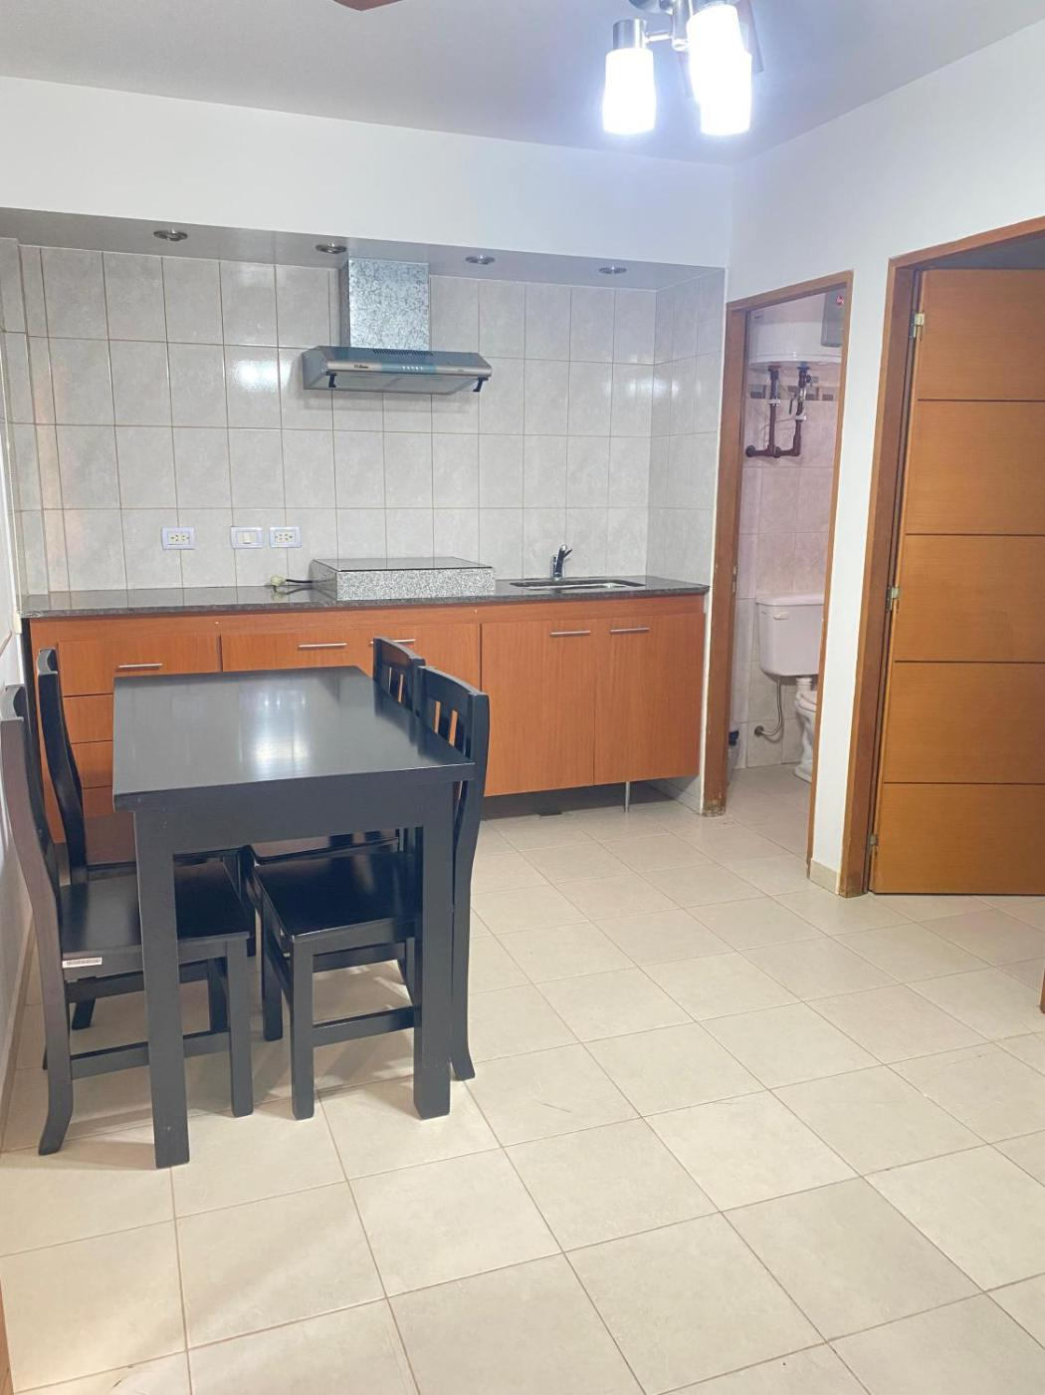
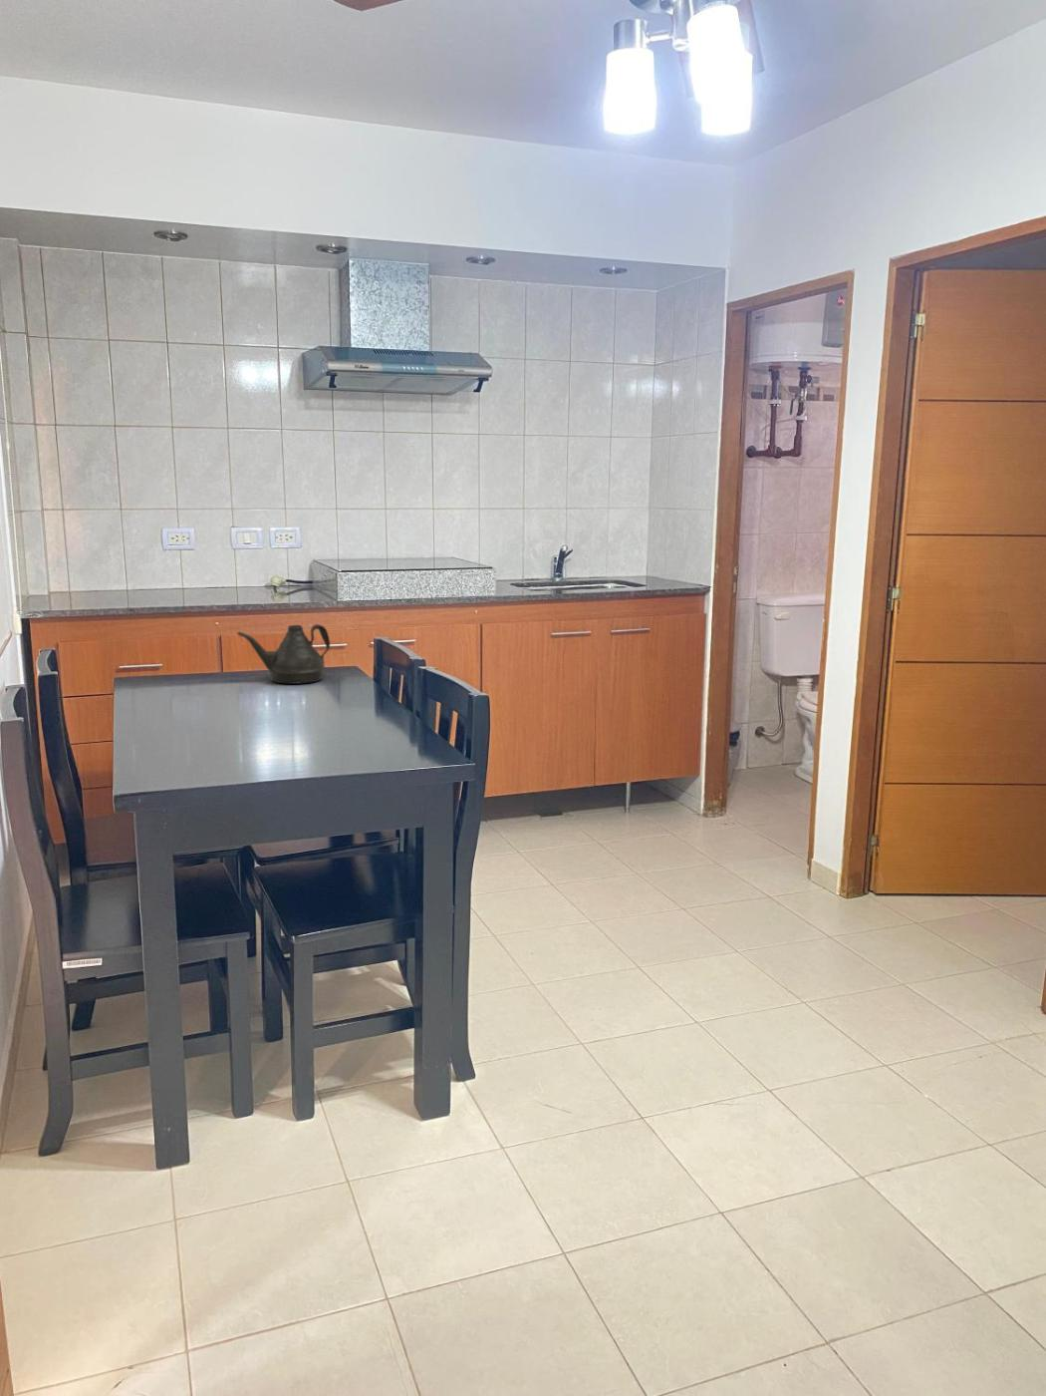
+ teapot (283, 652)
